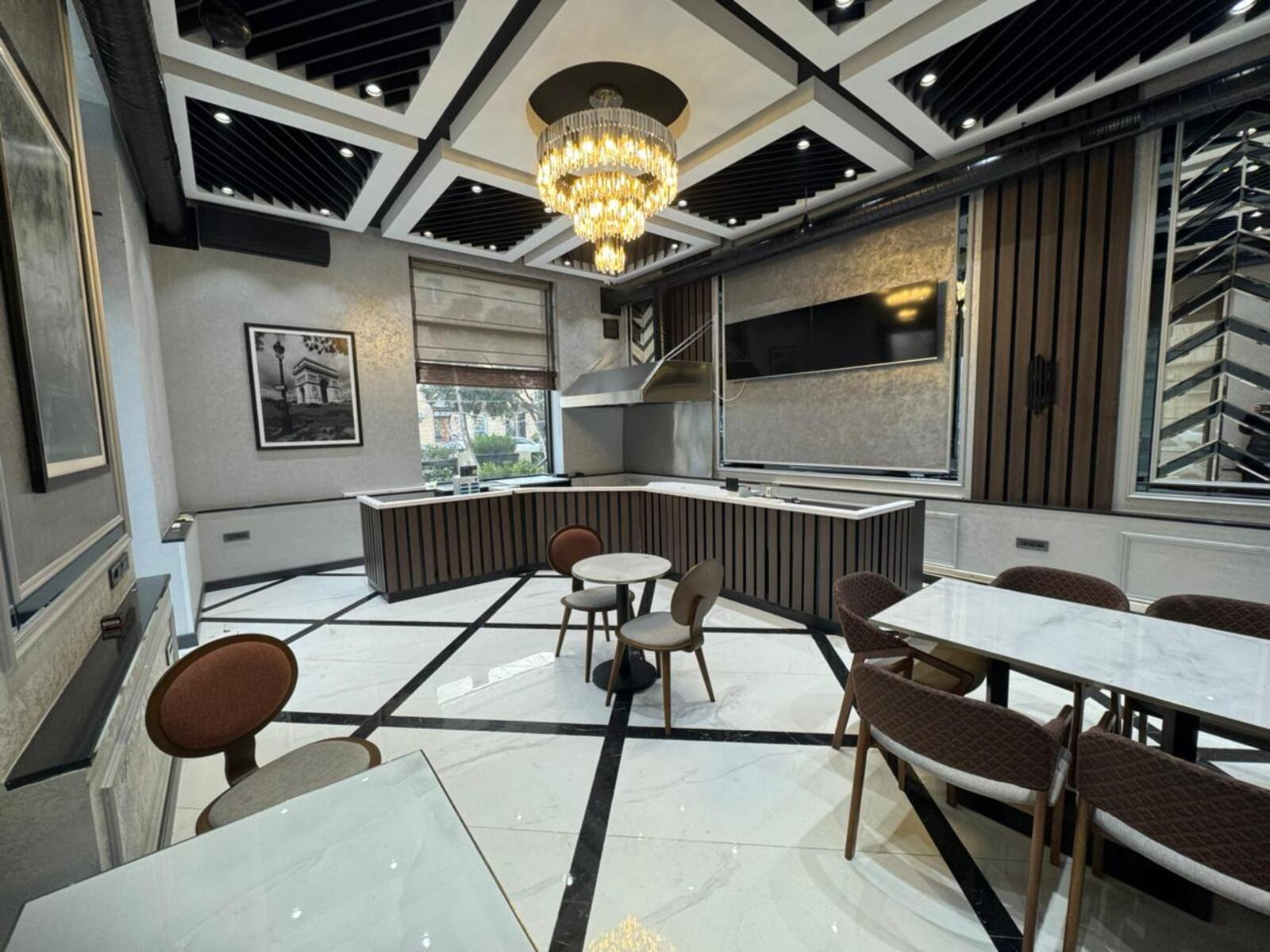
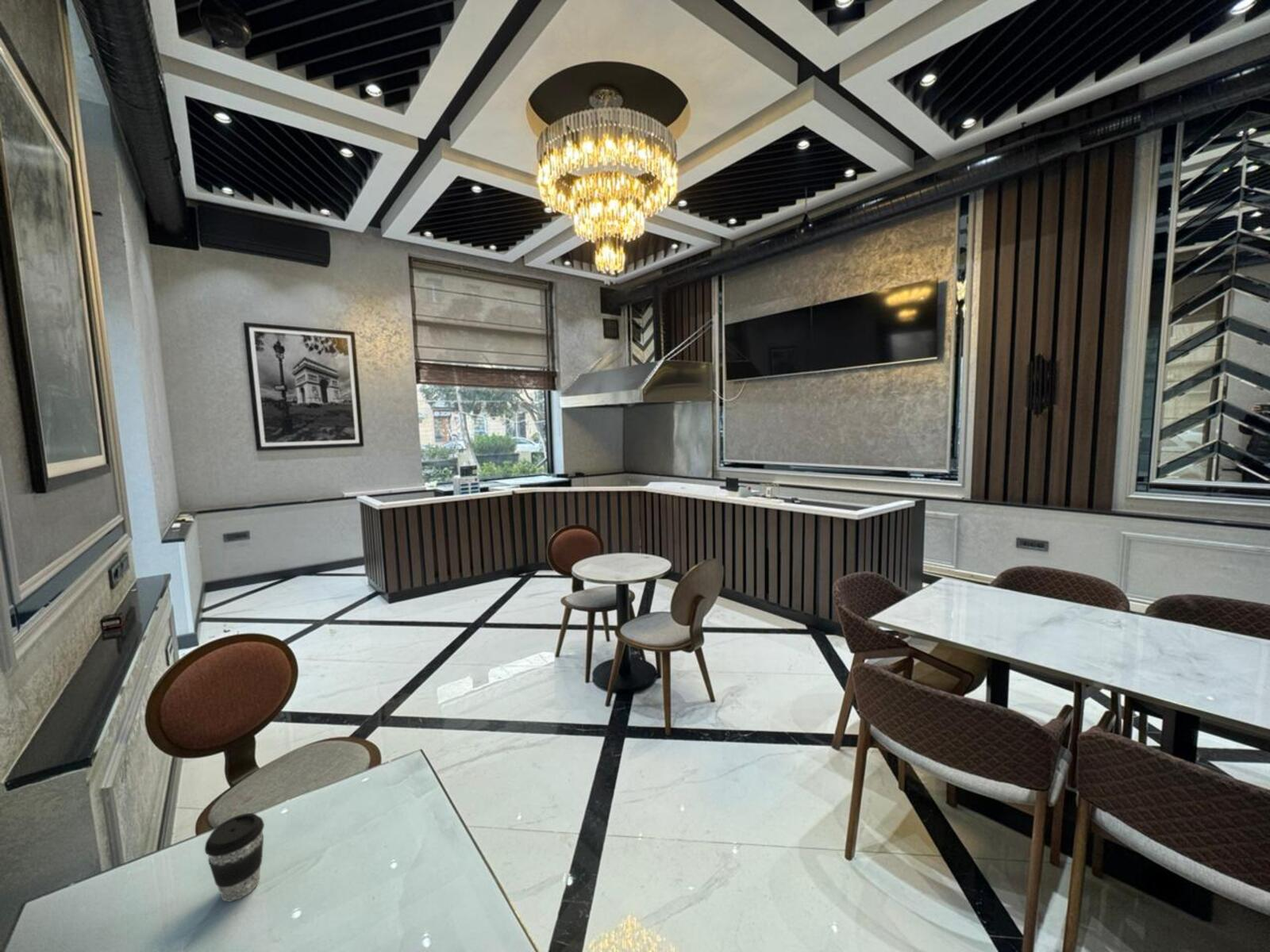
+ coffee cup (237, 858)
